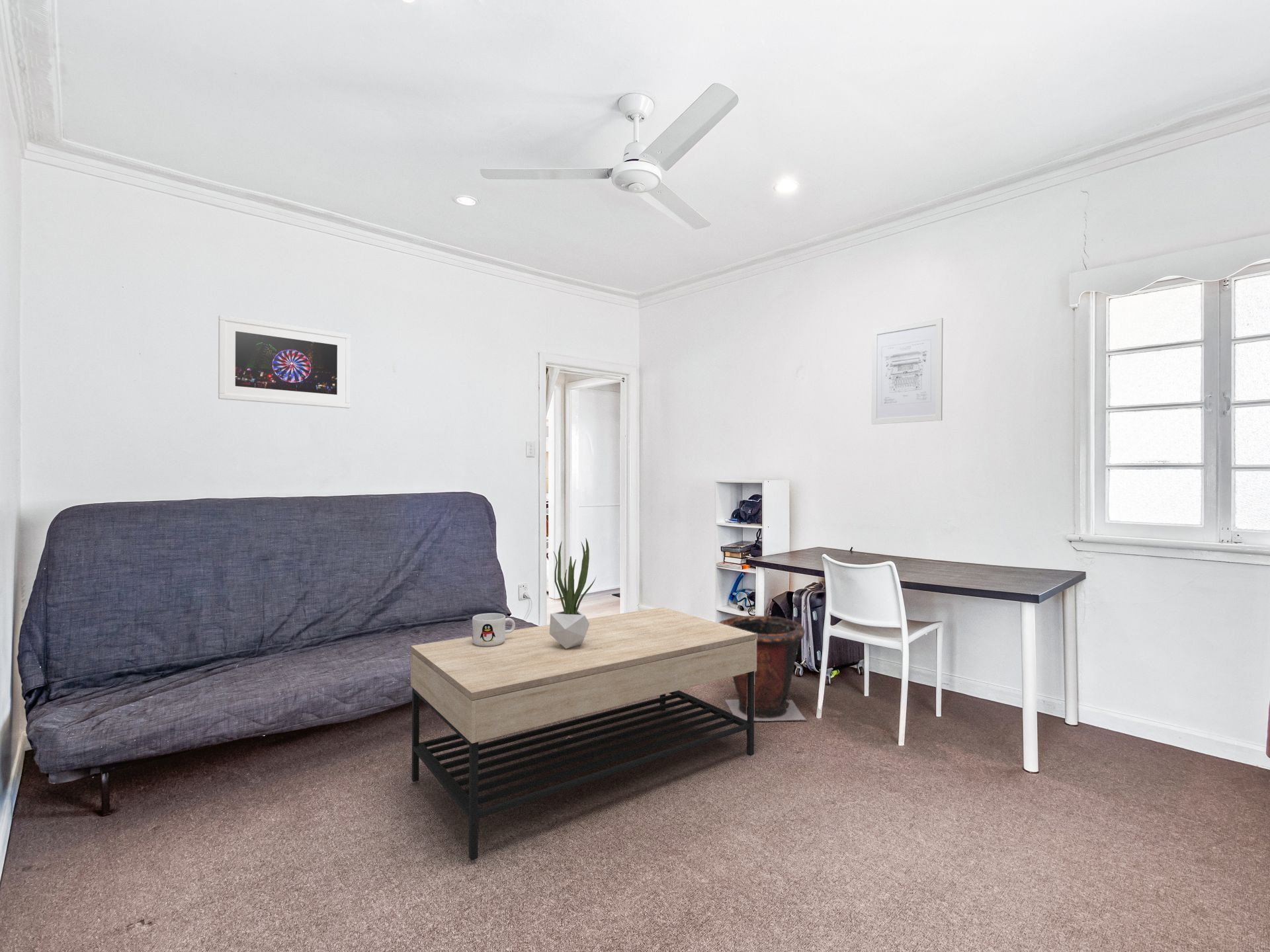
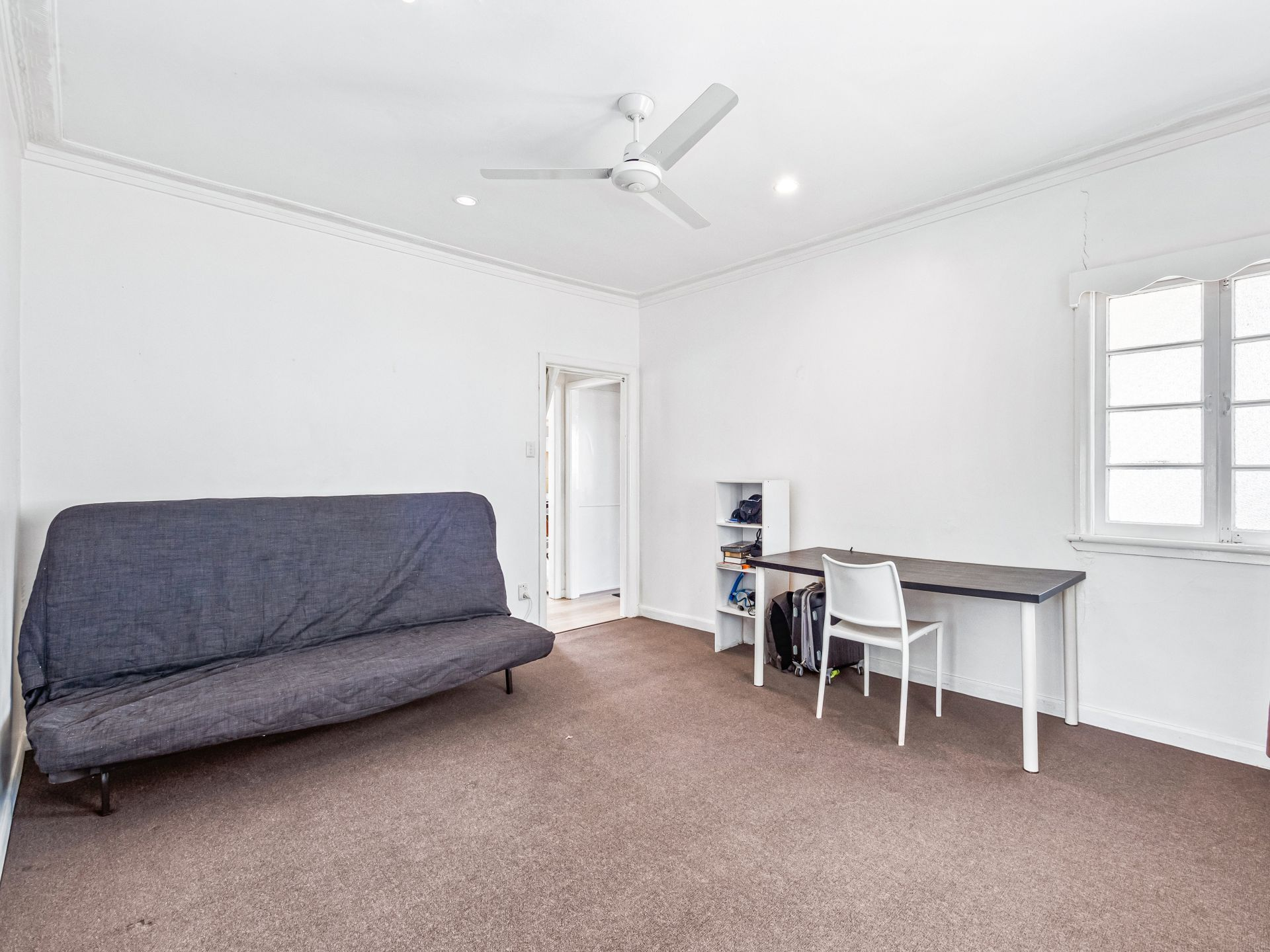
- mug (494, 628)
- potted plant (573, 592)
- wall art (906, 373)
- waste bin (763, 664)
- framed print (288, 364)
- coffee table (591, 703)
